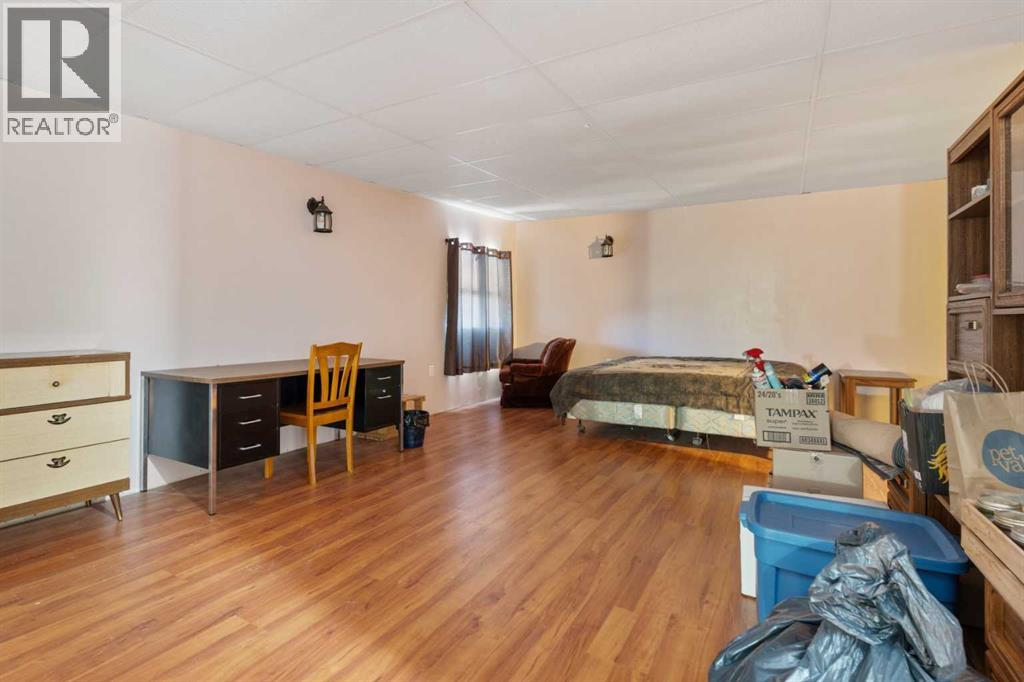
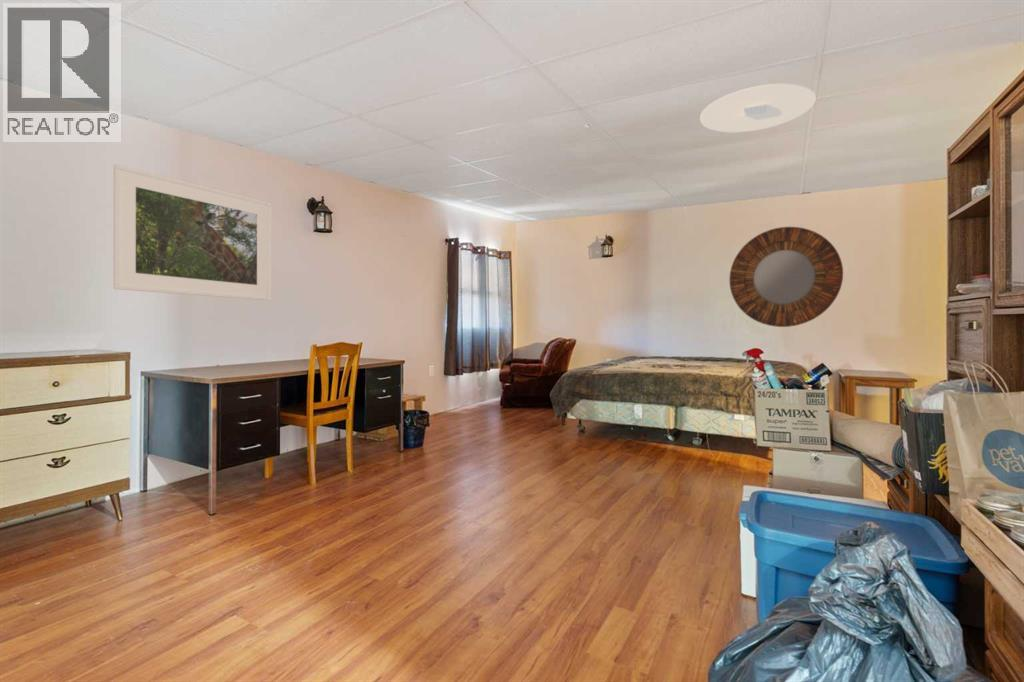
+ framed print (201, 240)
+ home mirror (783, 277)
+ ceiling light (755, 105)
